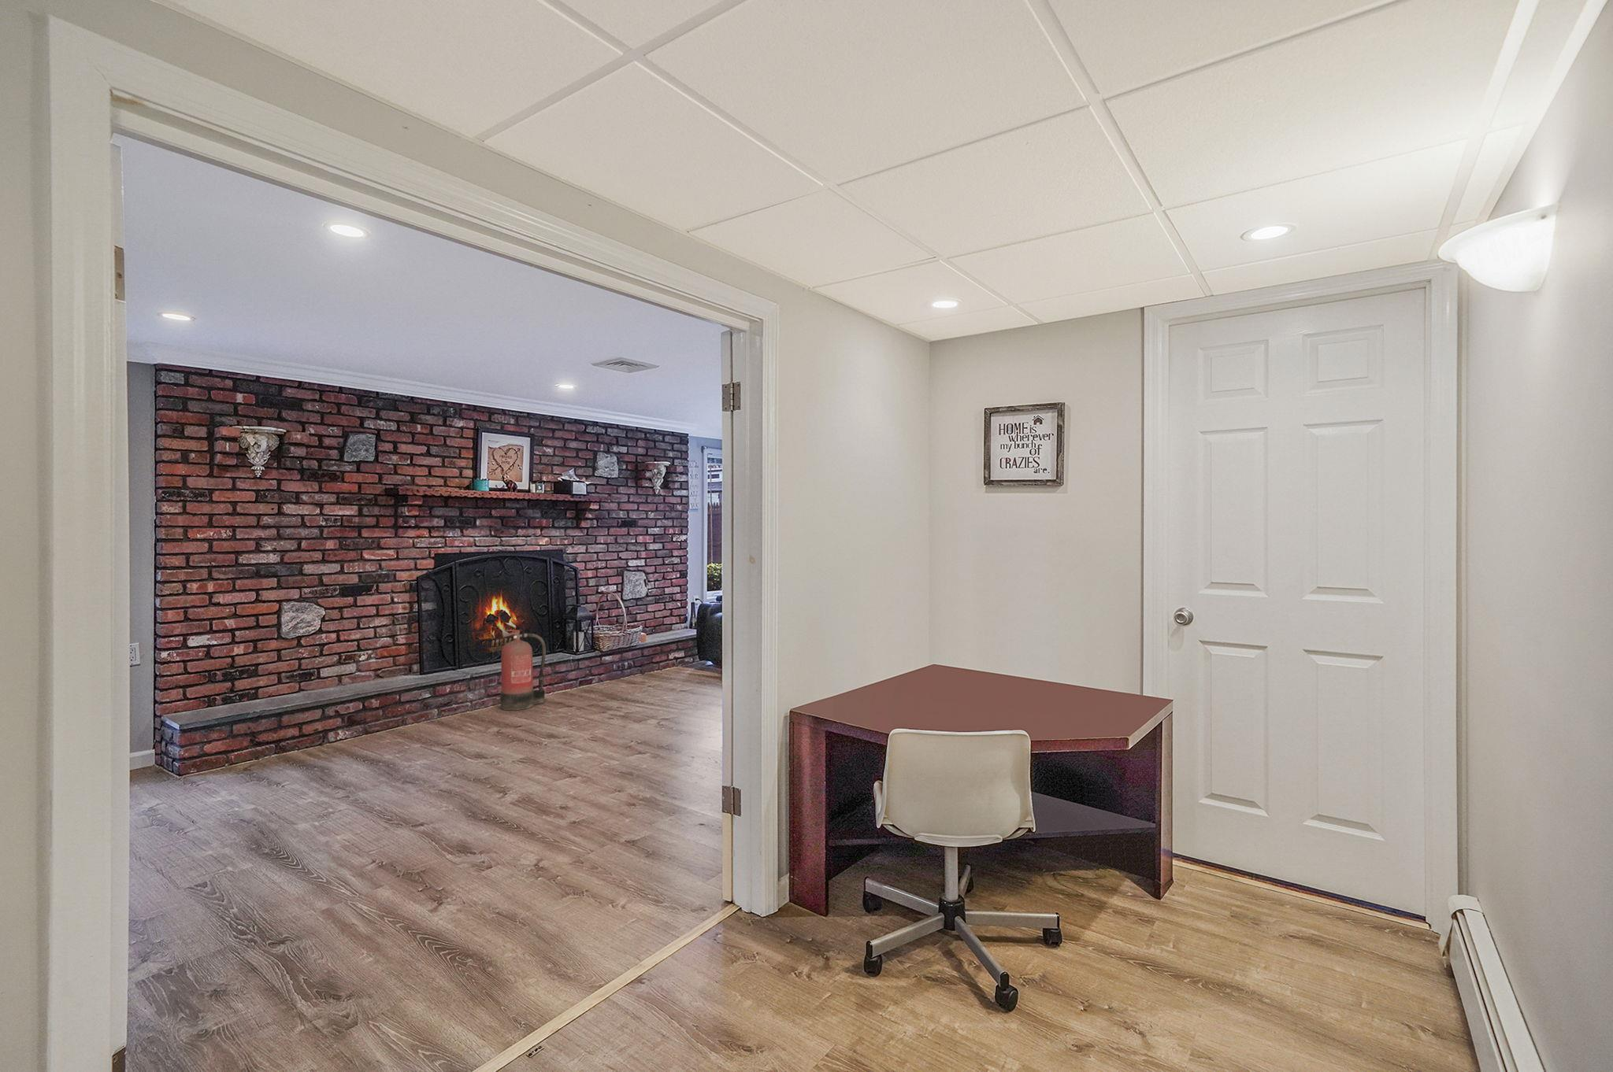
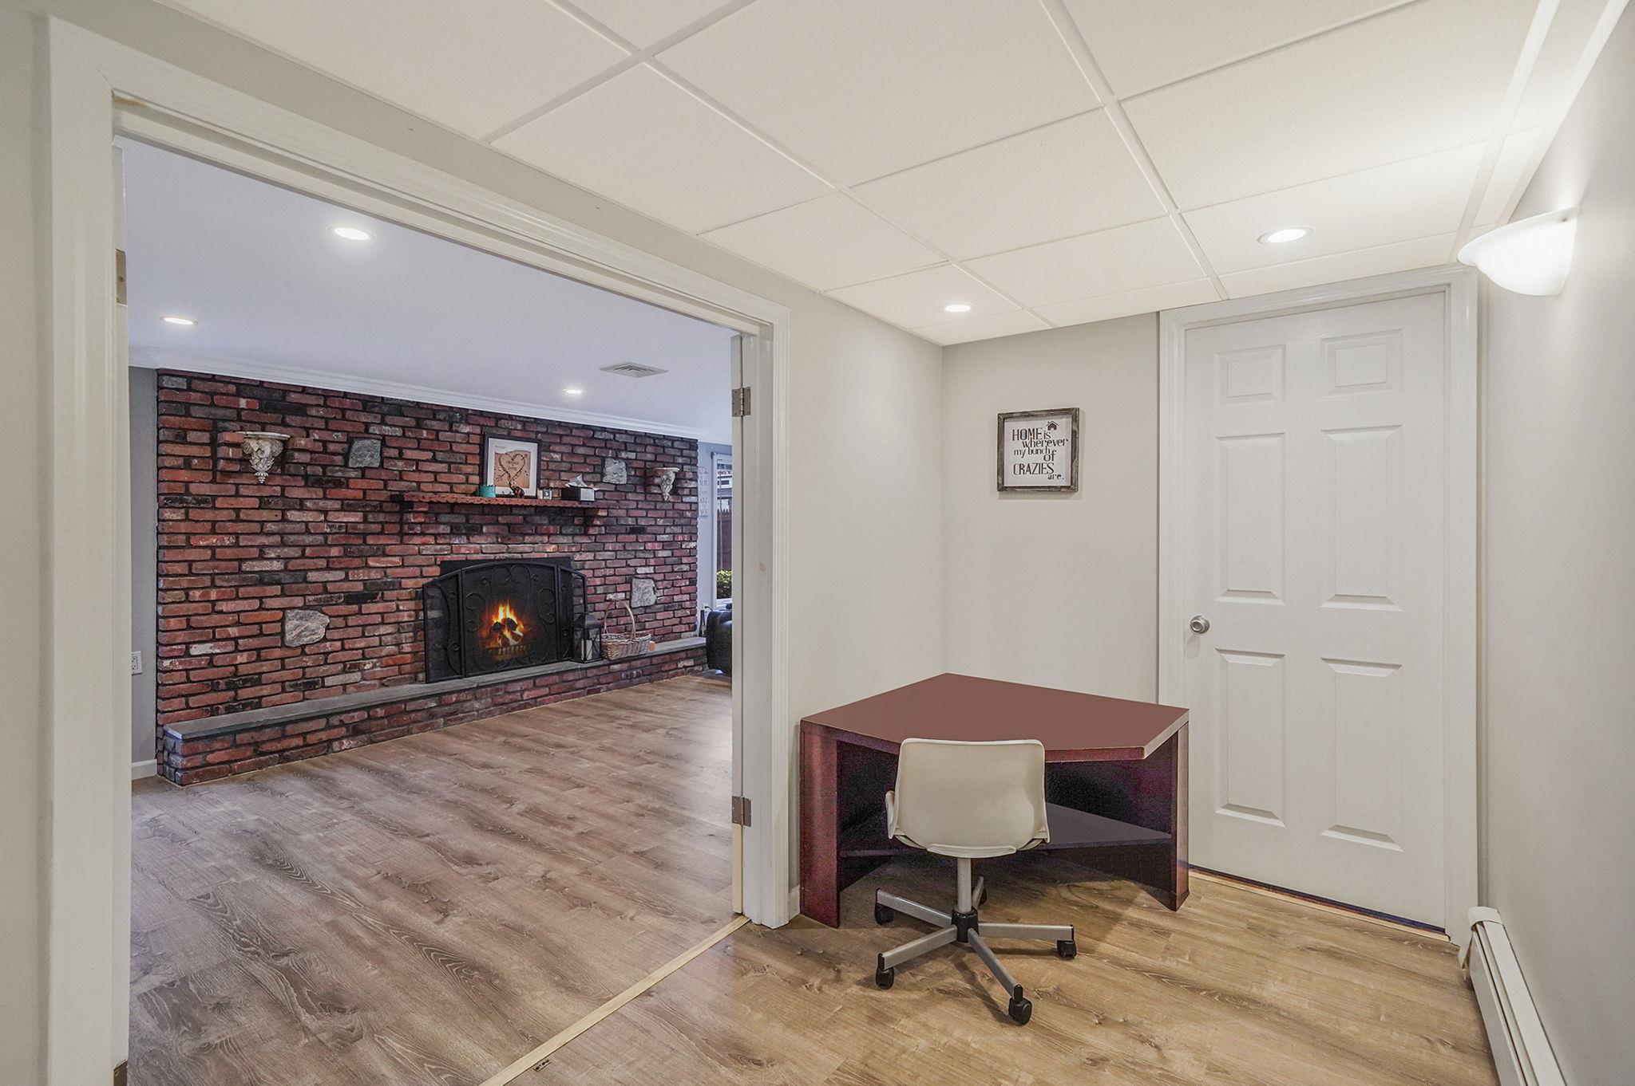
- fire extinguisher (522, 666)
